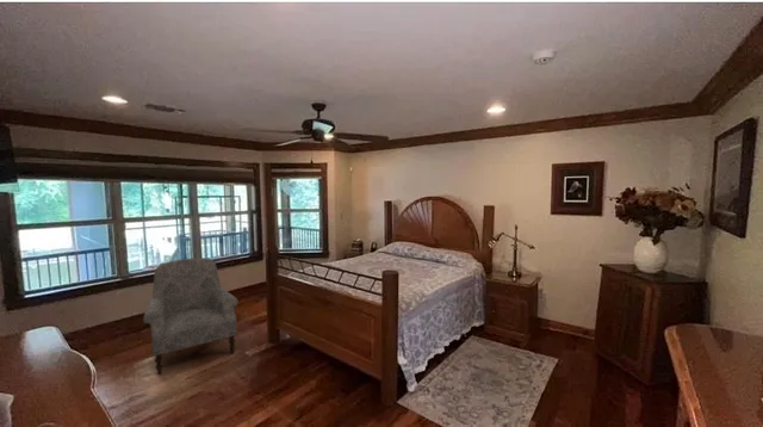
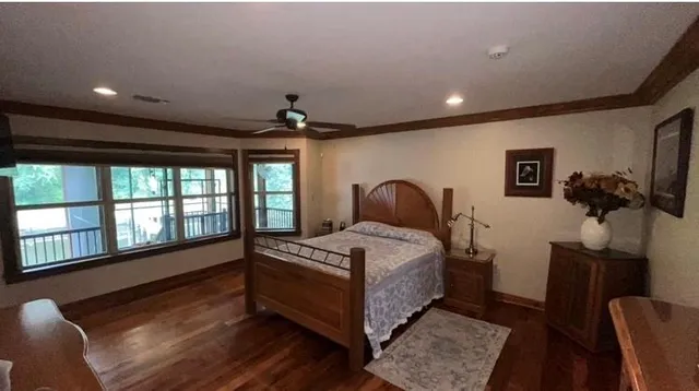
- armchair (191, 307)
